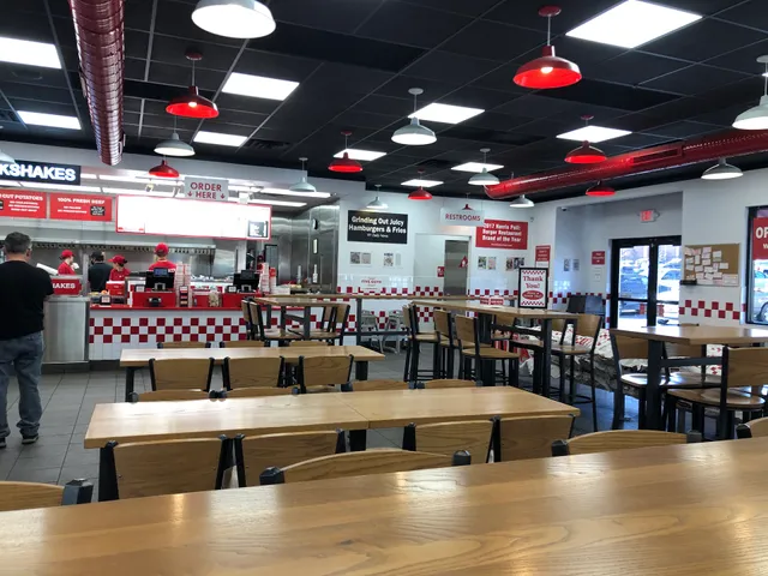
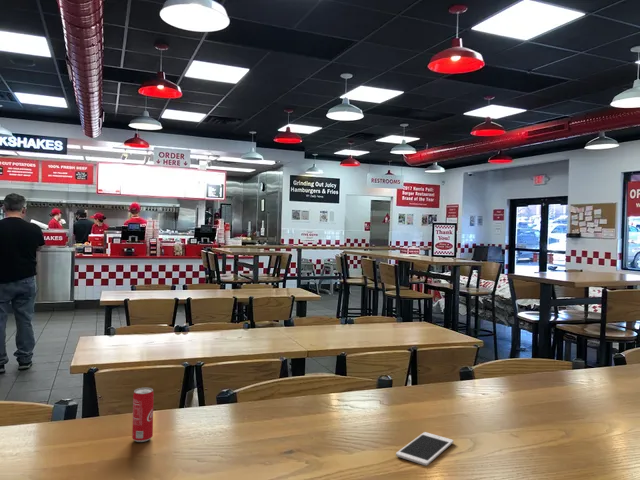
+ beverage can (143, 414)
+ cell phone (425, 447)
